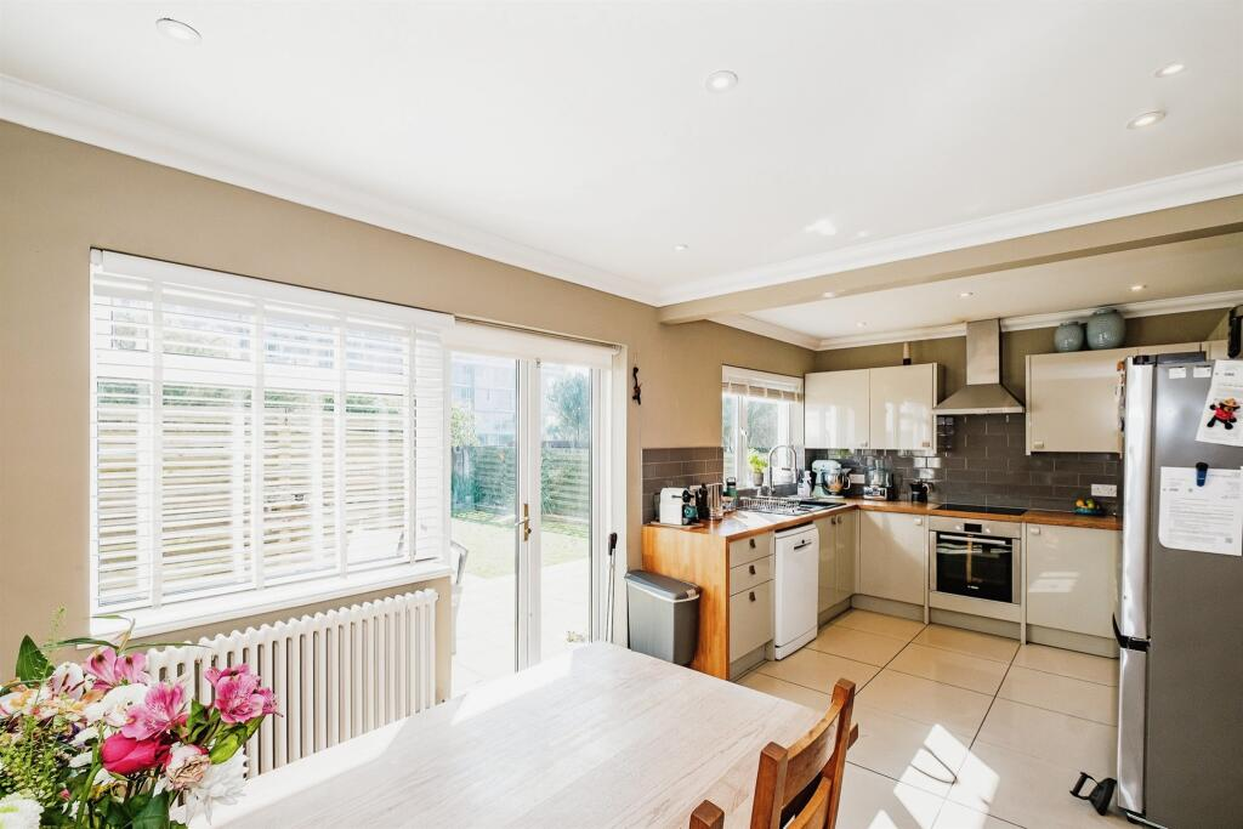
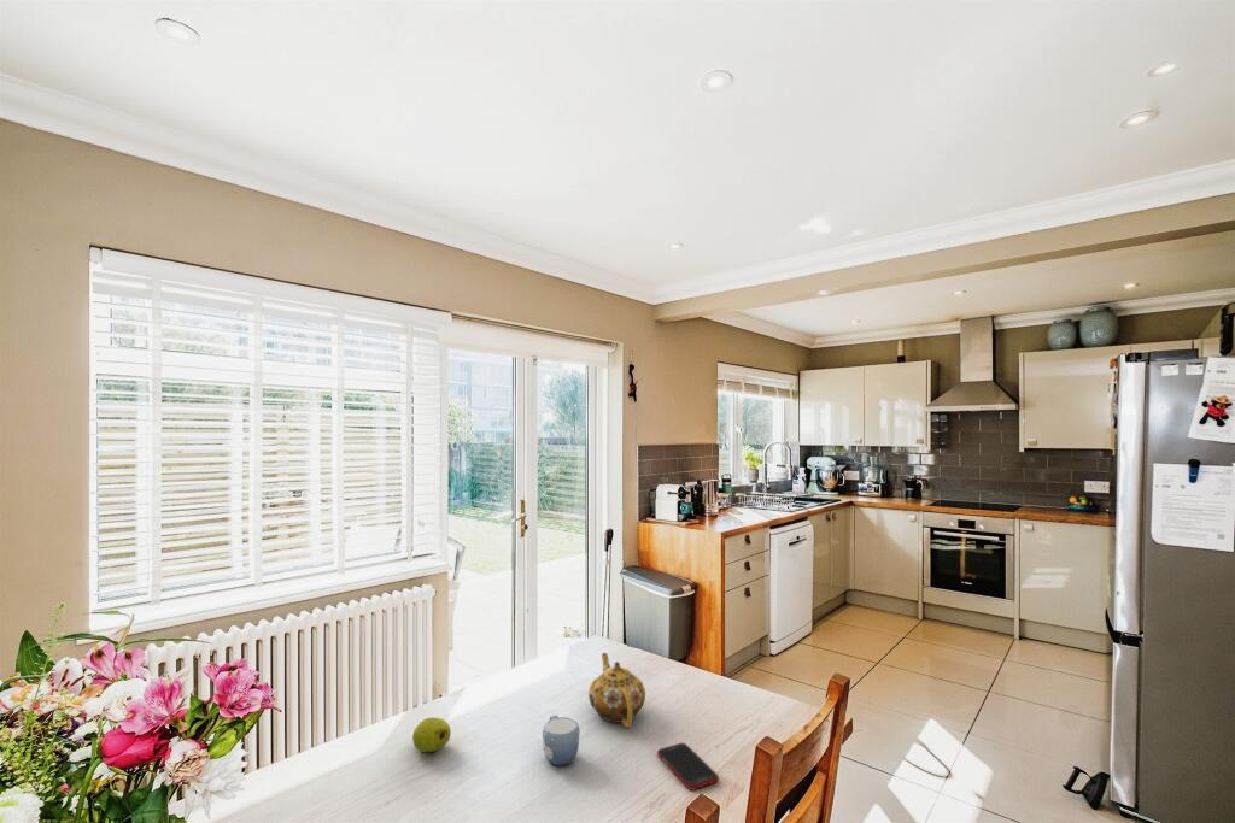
+ mug (558, 737)
+ fruit (431, 730)
+ teapot (616, 687)
+ cell phone (686, 765)
